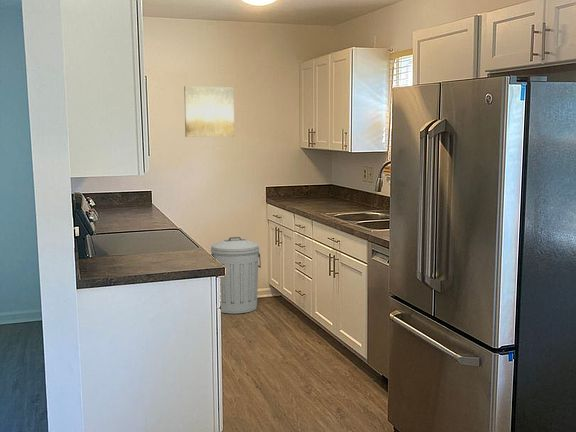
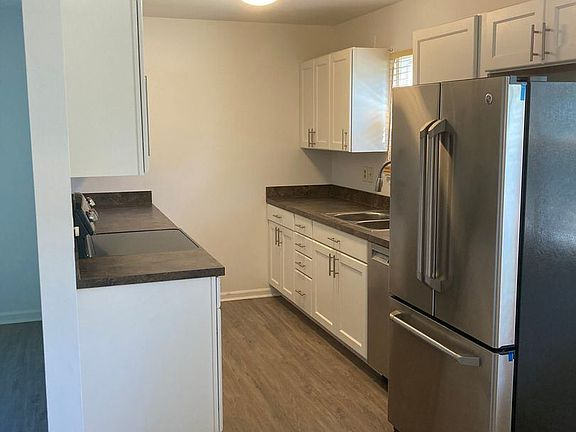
- trash can (235, 272)
- wall art (209, 112)
